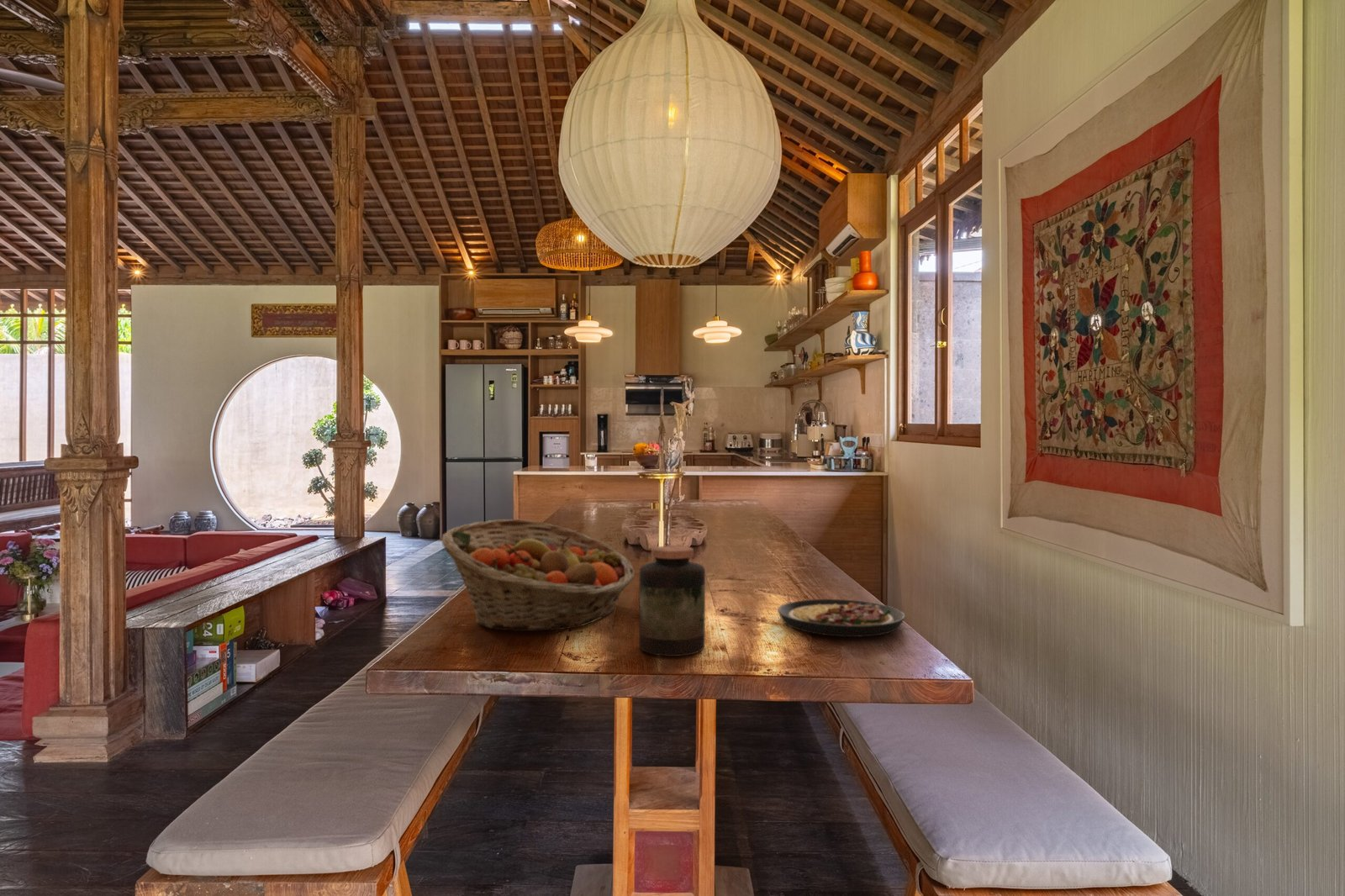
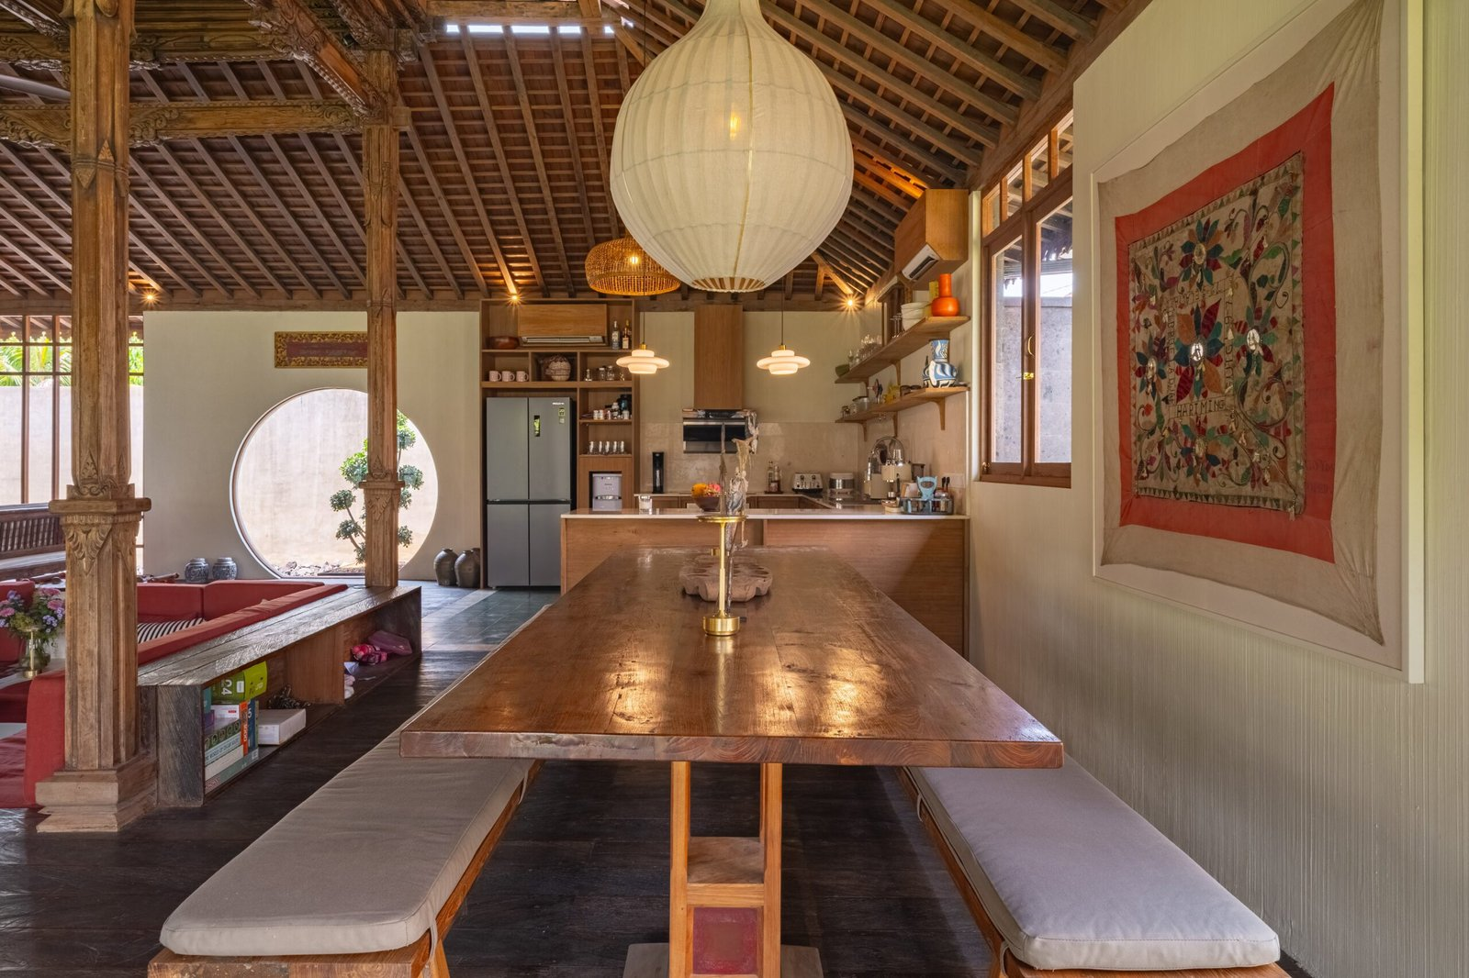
- plate (840, 614)
- jar (672, 598)
- fruit basket (541, 569)
